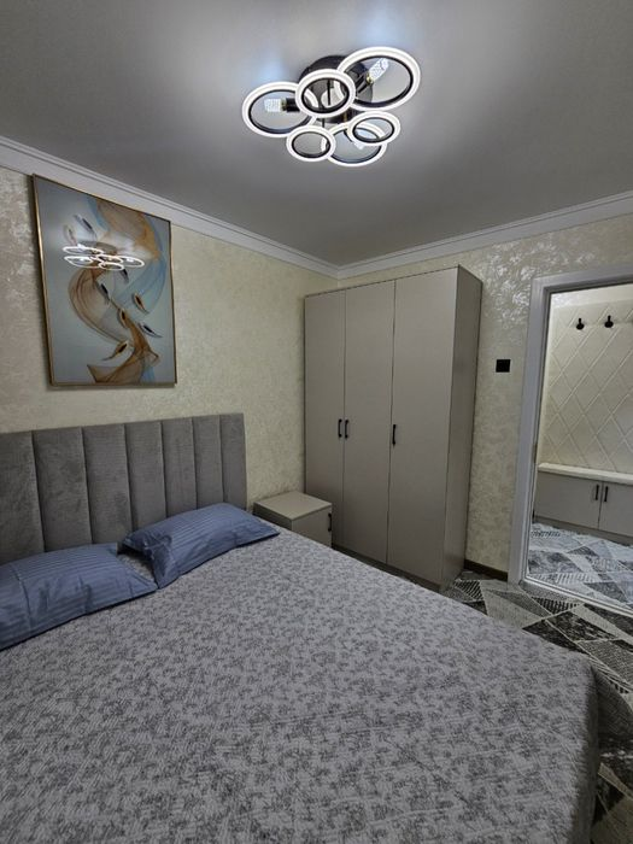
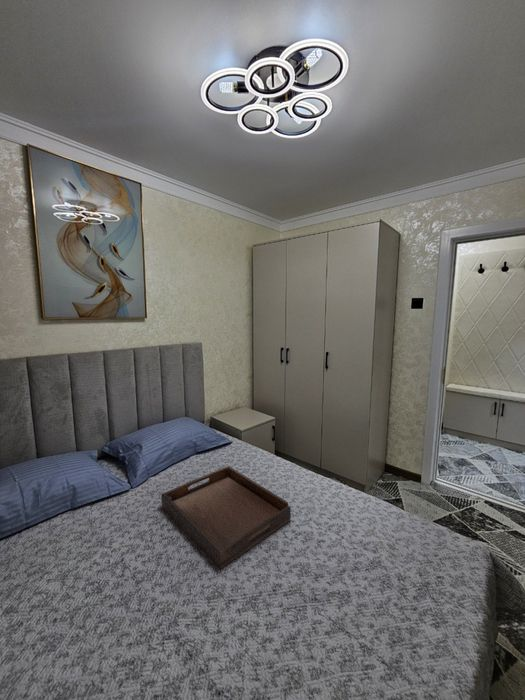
+ serving tray (225, 506)
